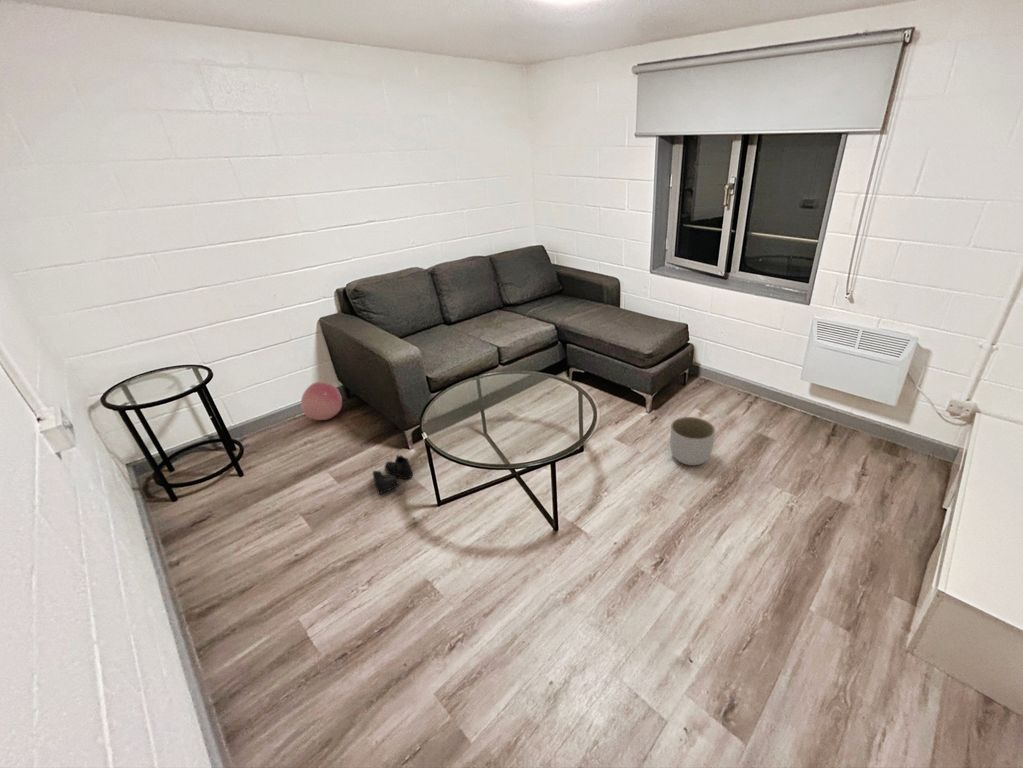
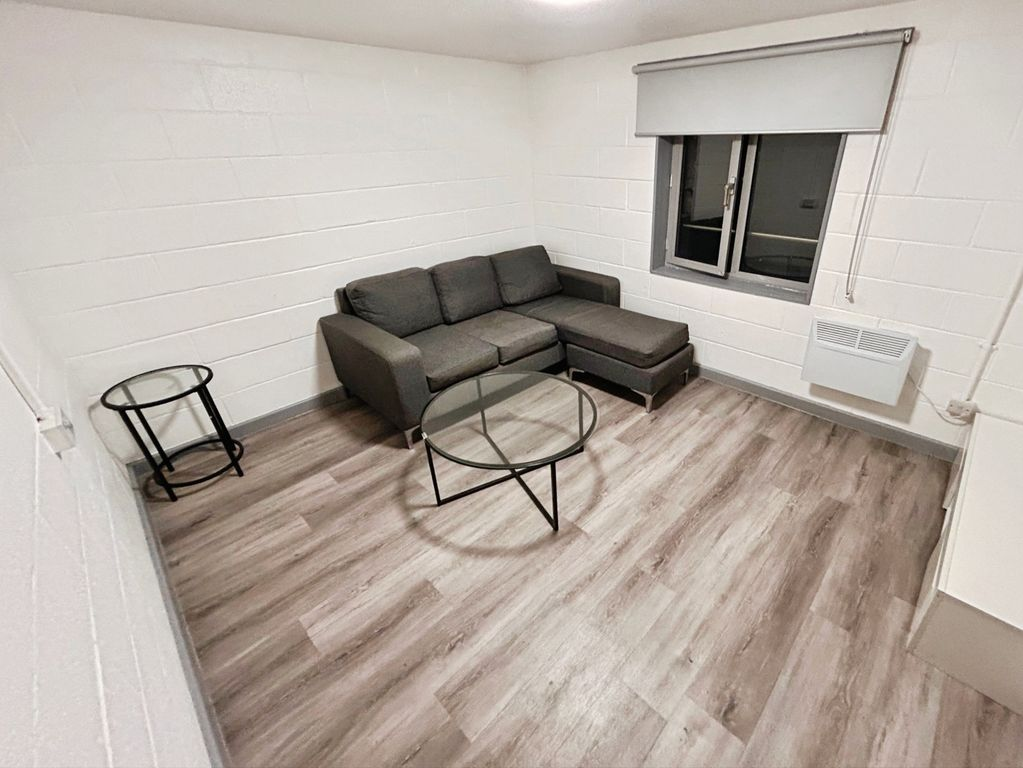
- planter (691, 443)
- ball (321, 400)
- boots (388, 472)
